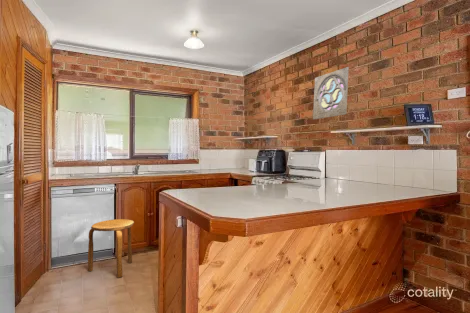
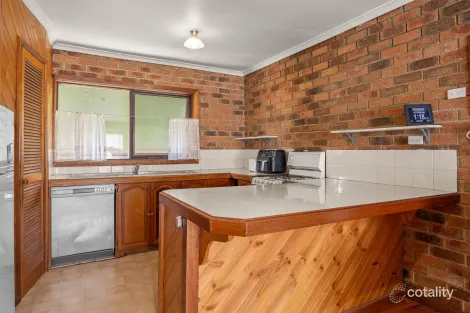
- wall ornament (330, 94)
- stool (117, 246)
